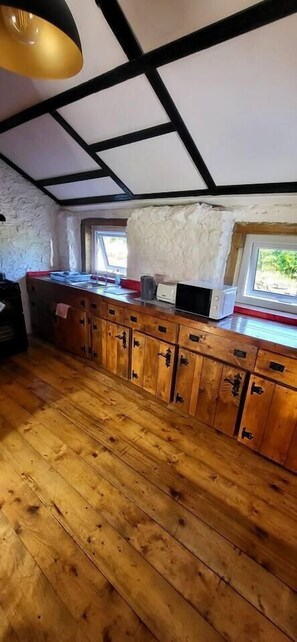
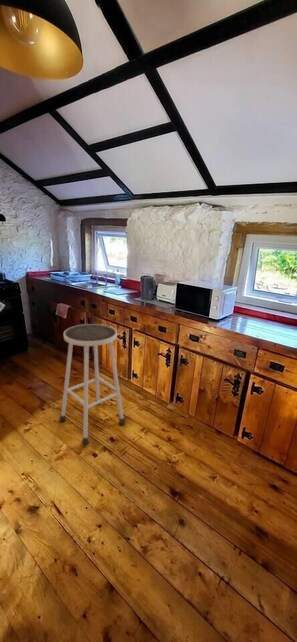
+ stool (92, 379)
